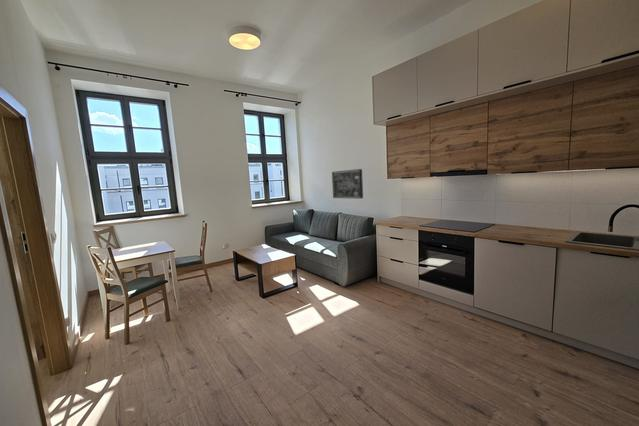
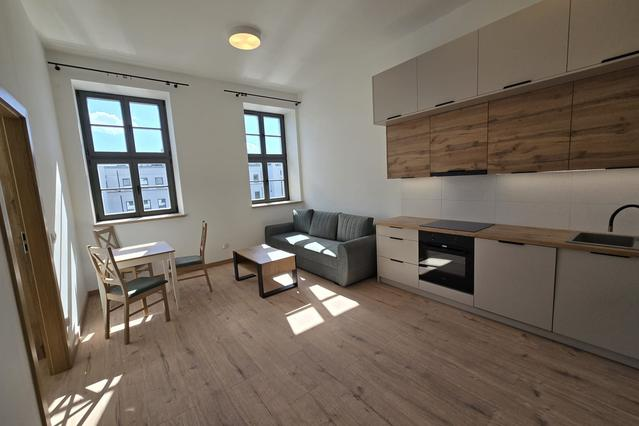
- wall art (346, 184)
